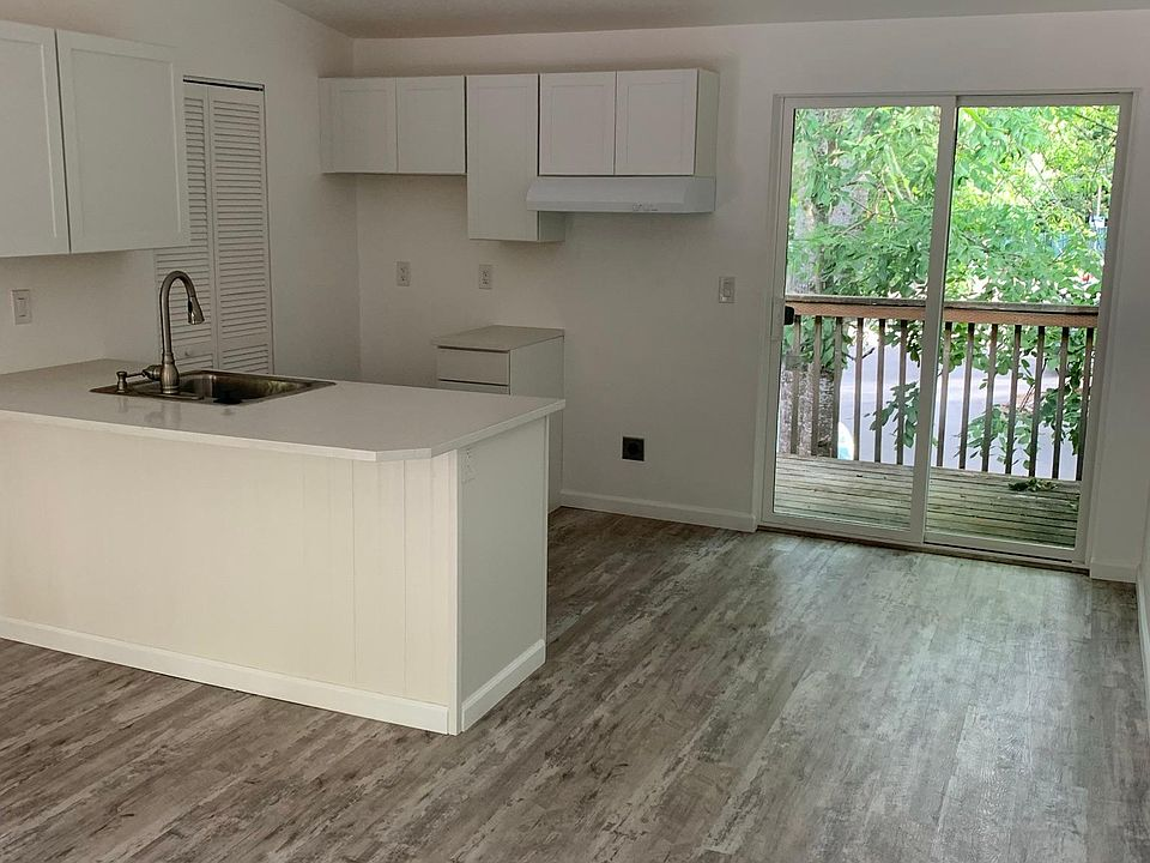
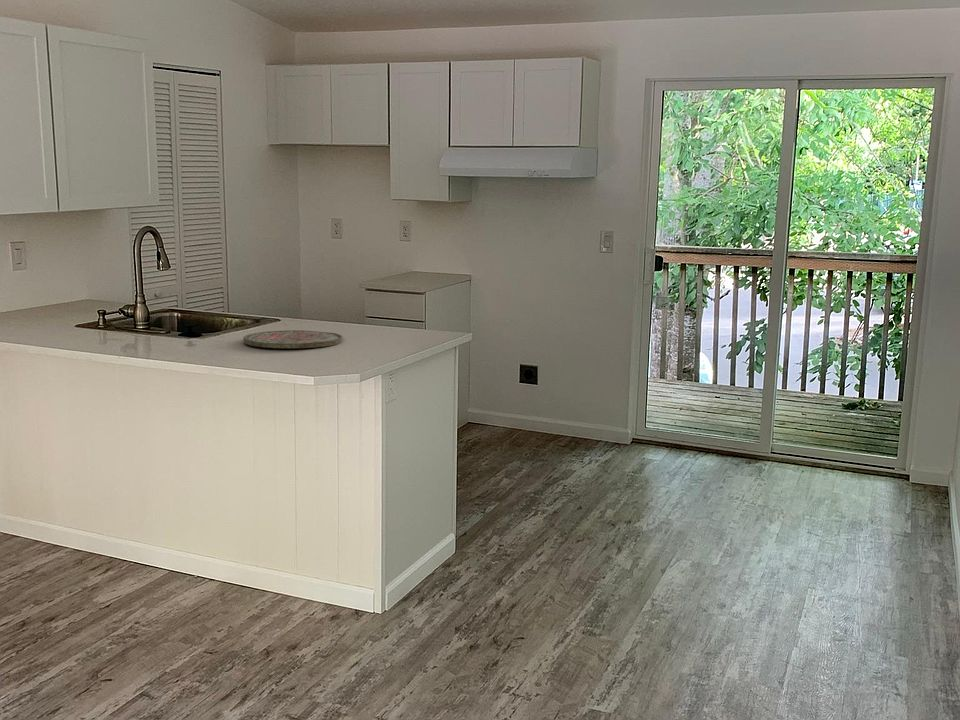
+ cutting board (293, 338)
